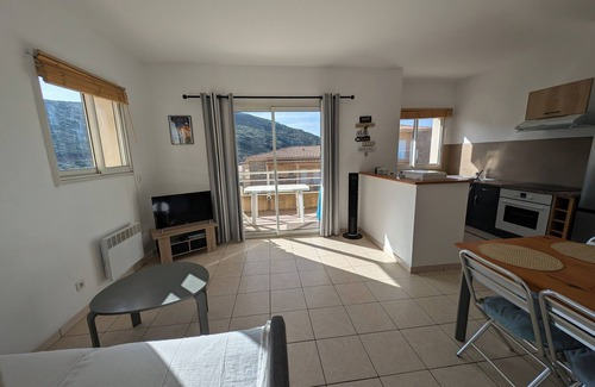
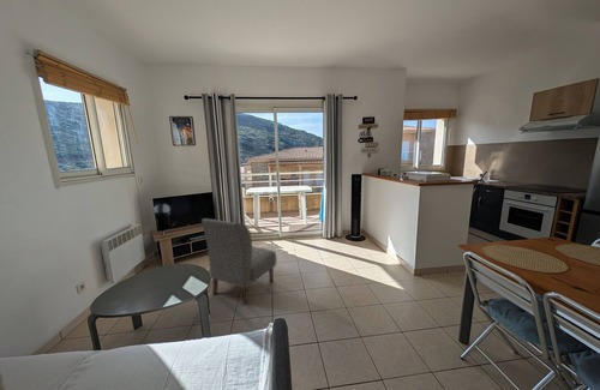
+ chair (241, 251)
